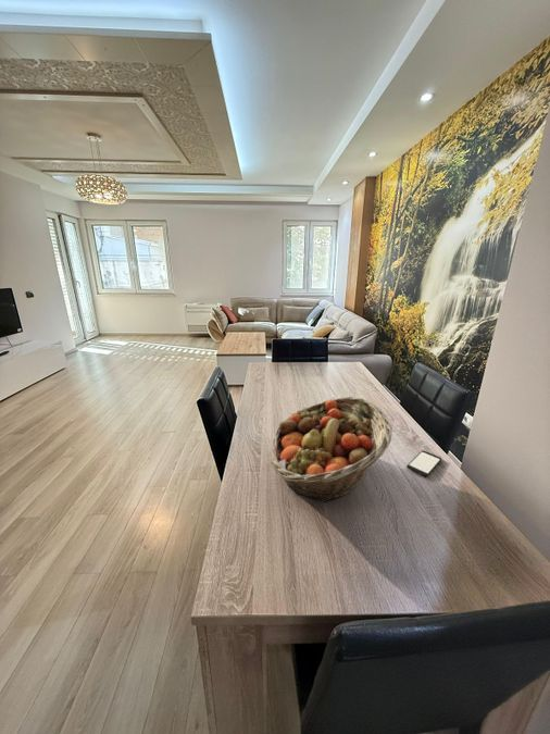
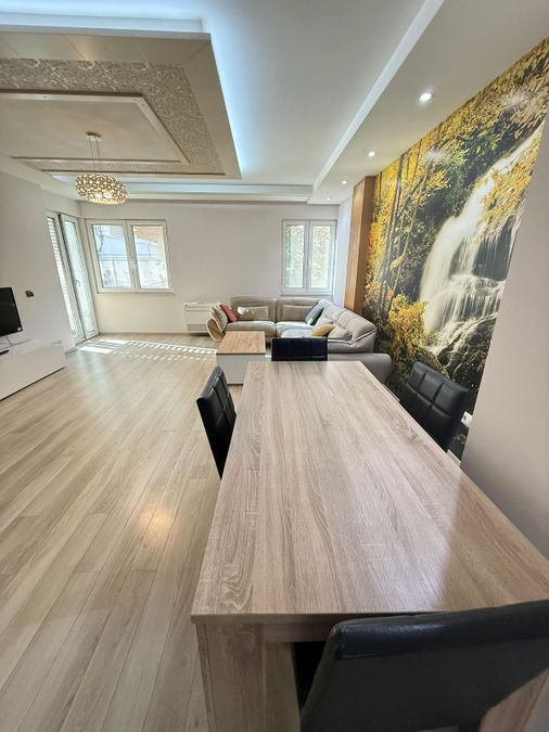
- smartphone (424, 462)
- fruit basket (327, 441)
